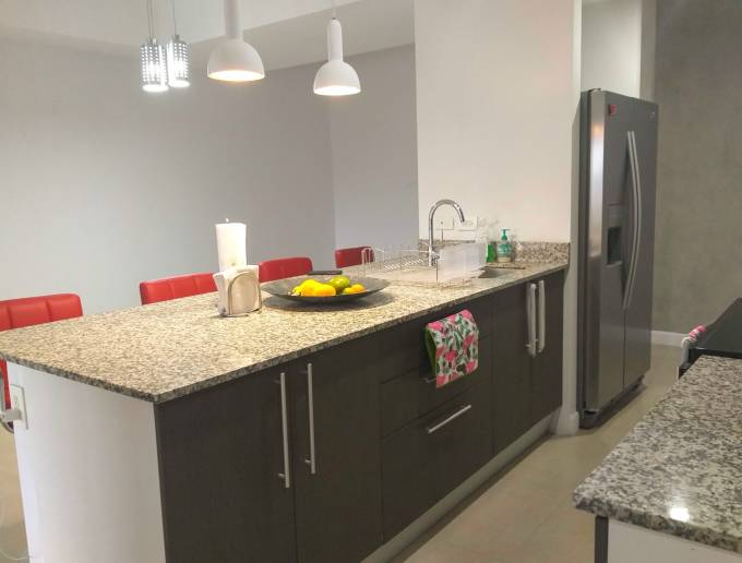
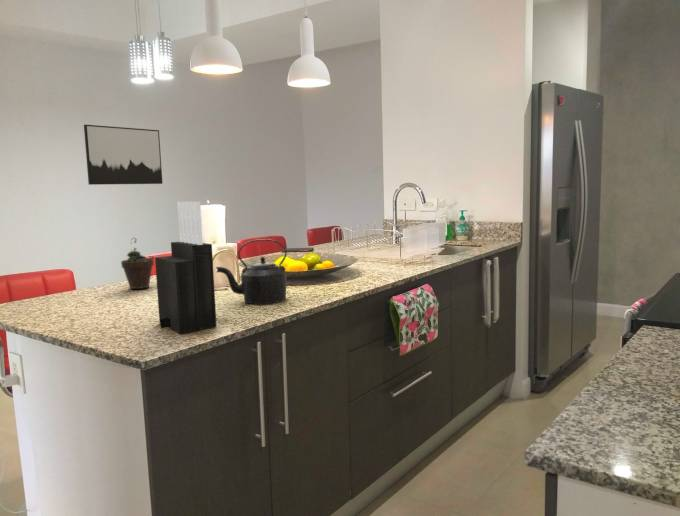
+ wall art (125, 156)
+ kettle (251, 270)
+ knife block (179, 264)
+ succulent plant (137, 262)
